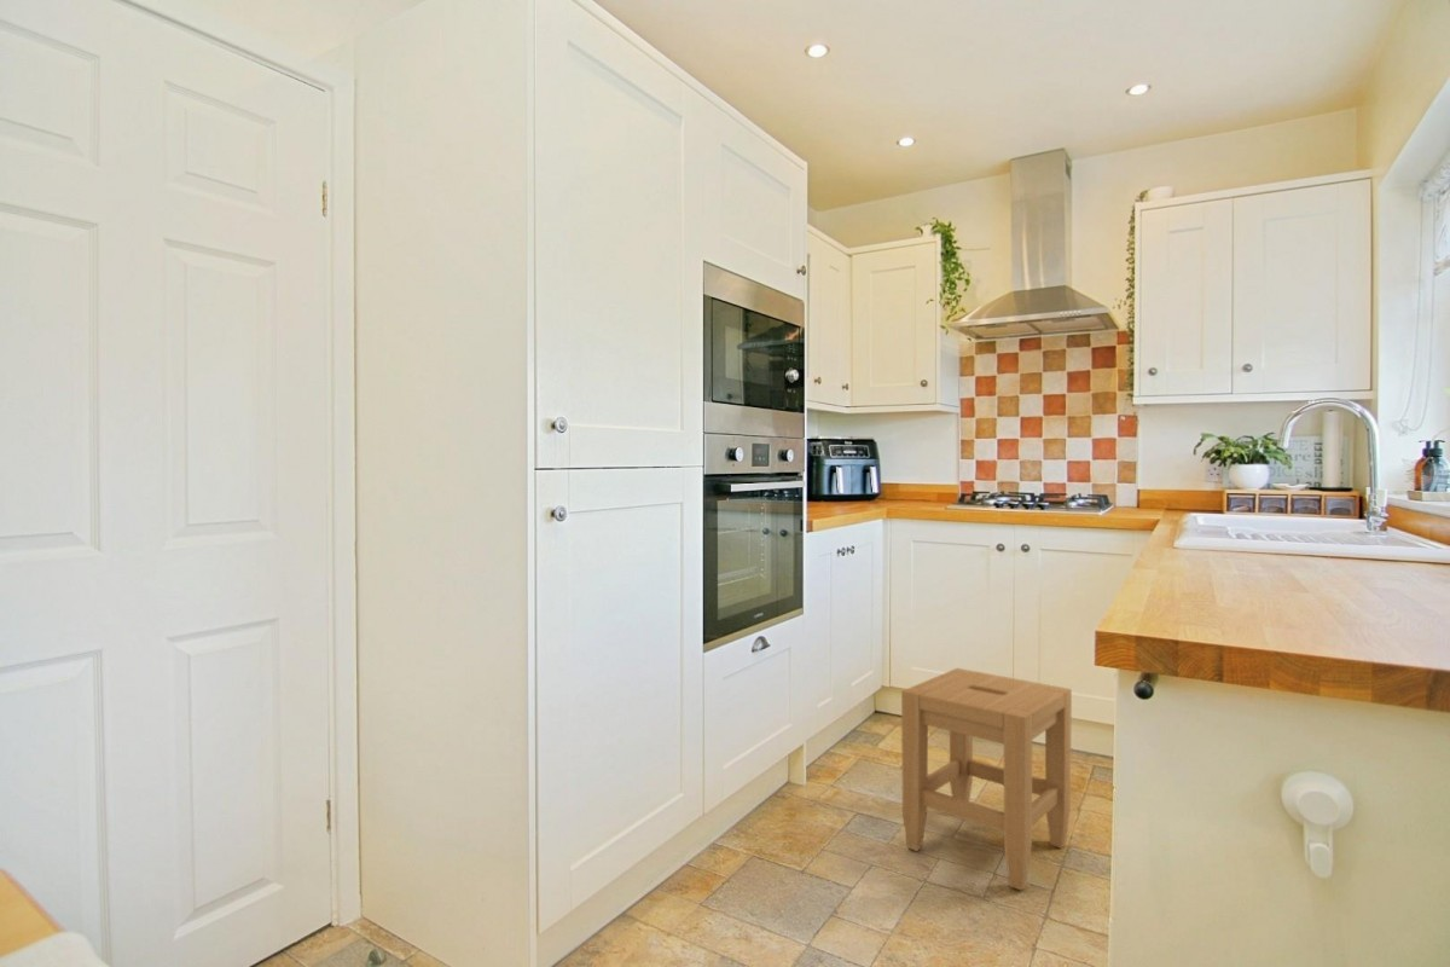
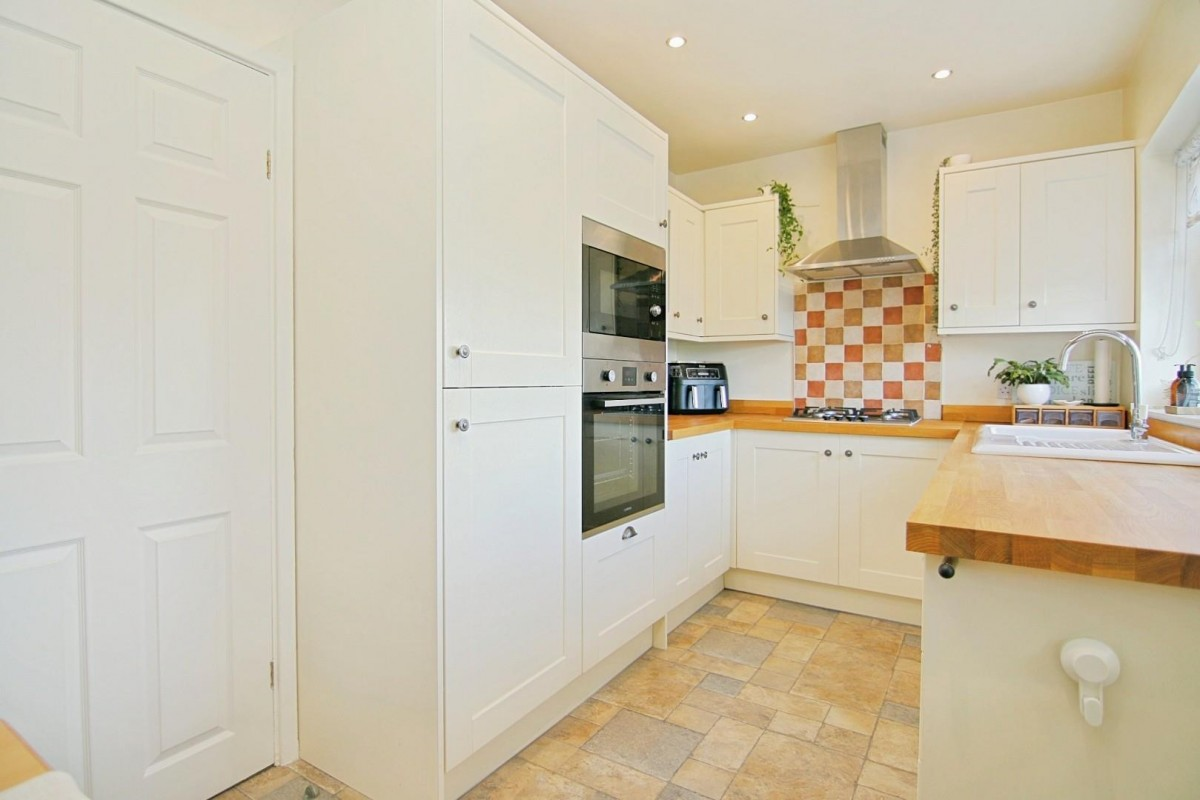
- stool (986, 768)
